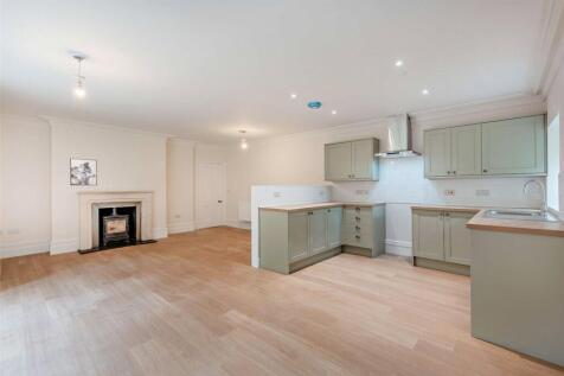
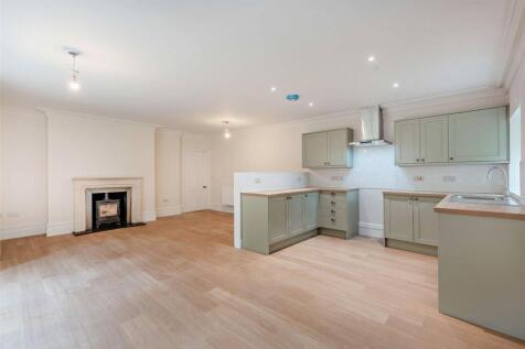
- wall art (83, 172)
